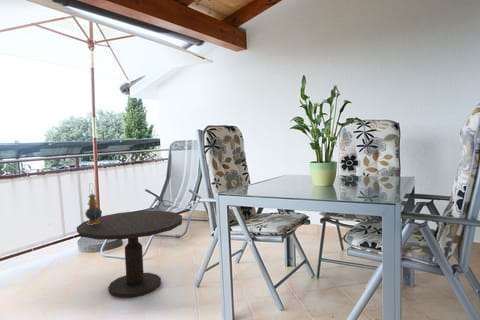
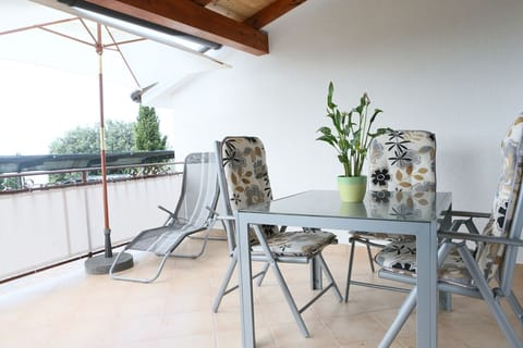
- lantern (92, 202)
- side table (133, 253)
